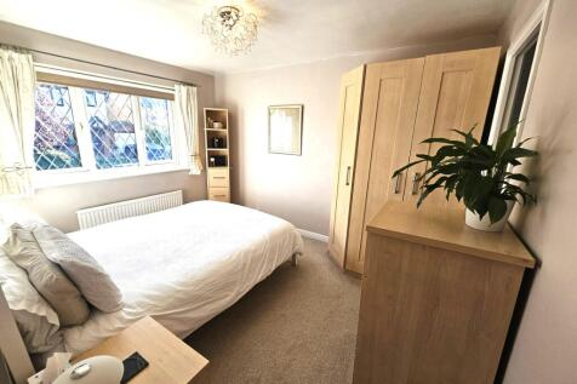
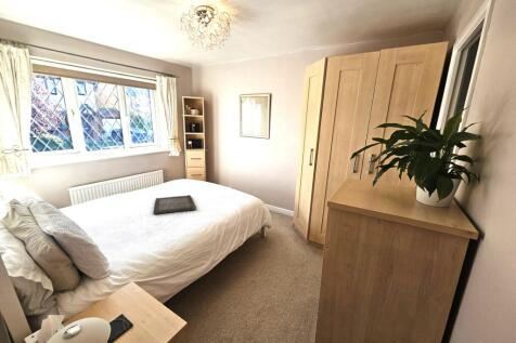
+ serving tray (175, 202)
